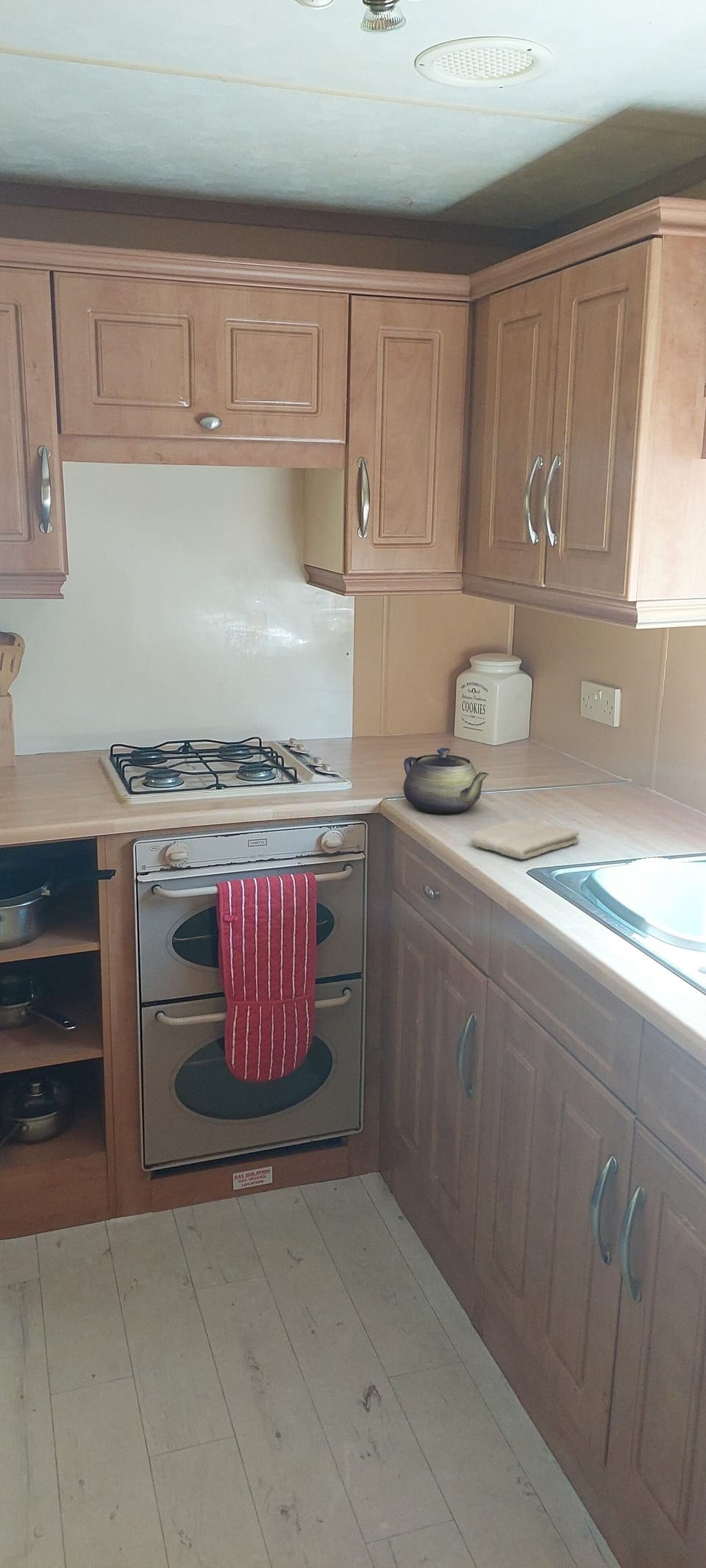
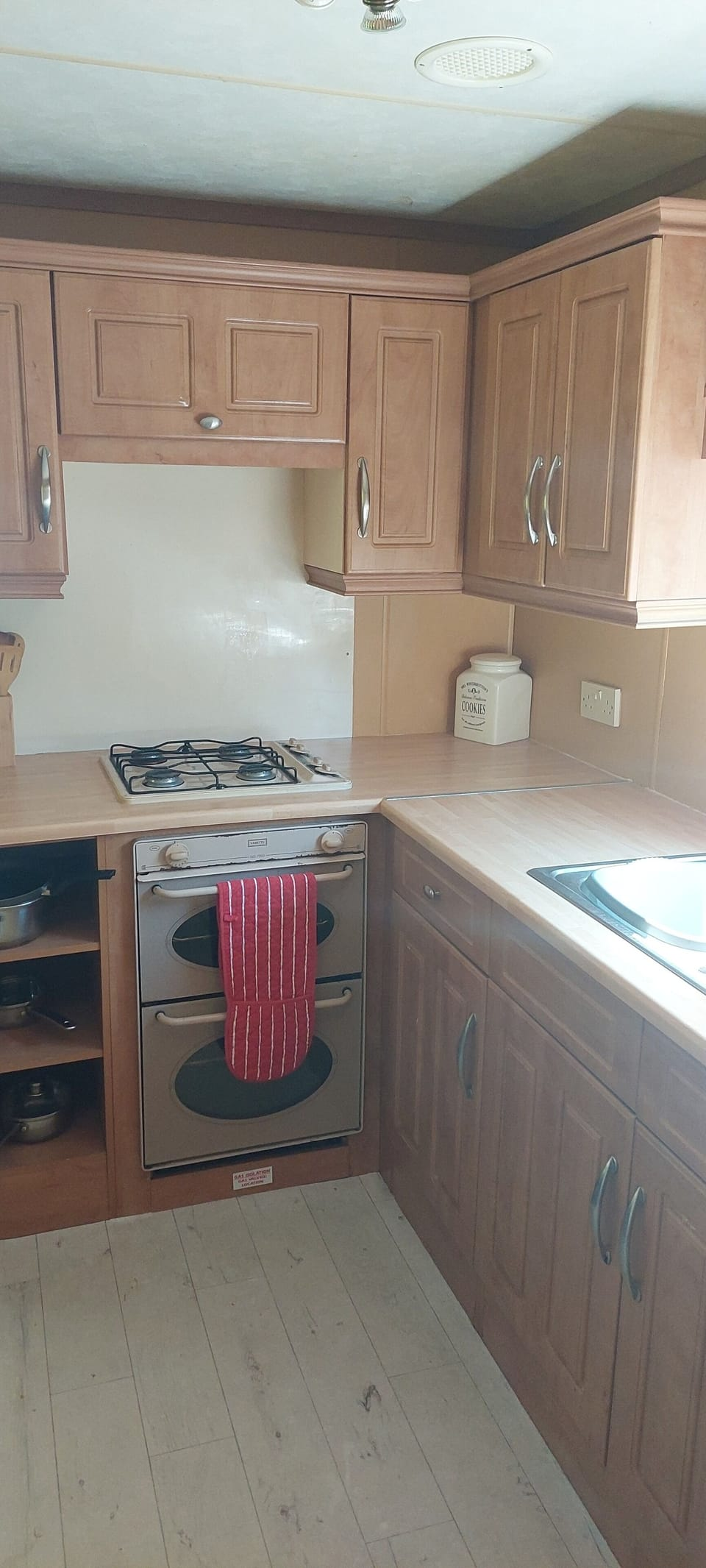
- teapot (445, 778)
- washcloth (527, 837)
